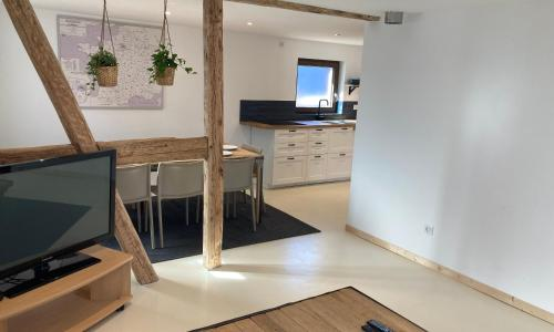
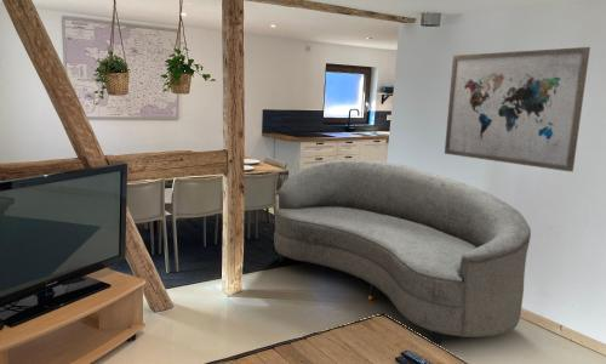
+ sofa (390, 232)
+ wall art (507, 107)
